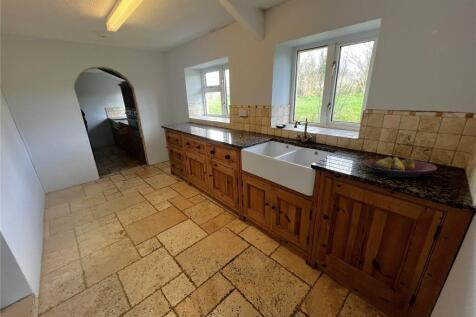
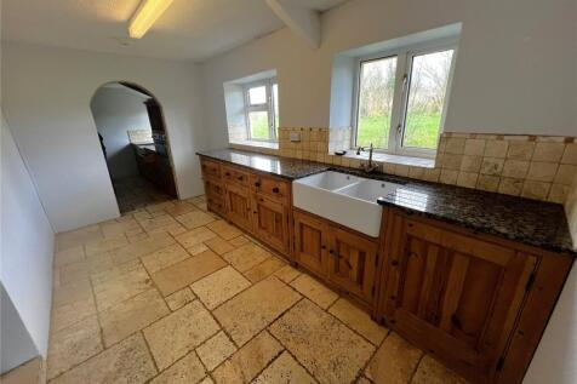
- fruit bowl (397, 165)
